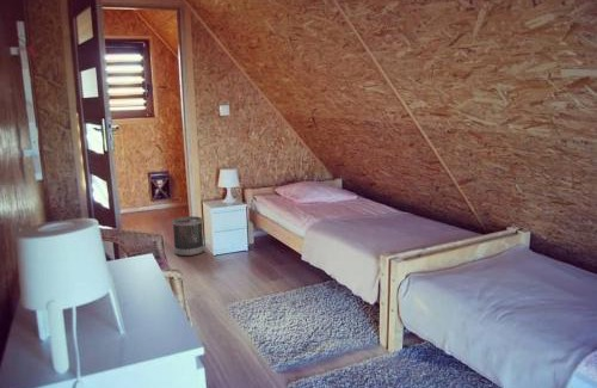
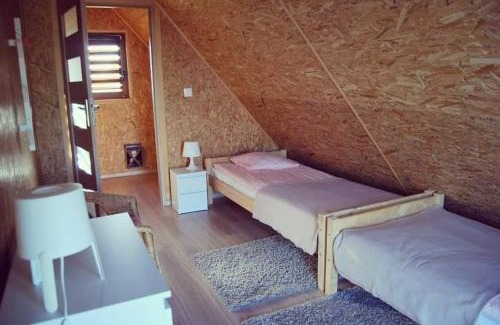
- wastebasket (187, 235)
